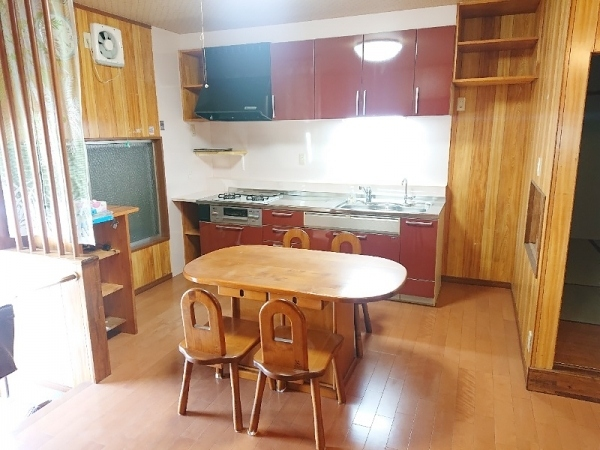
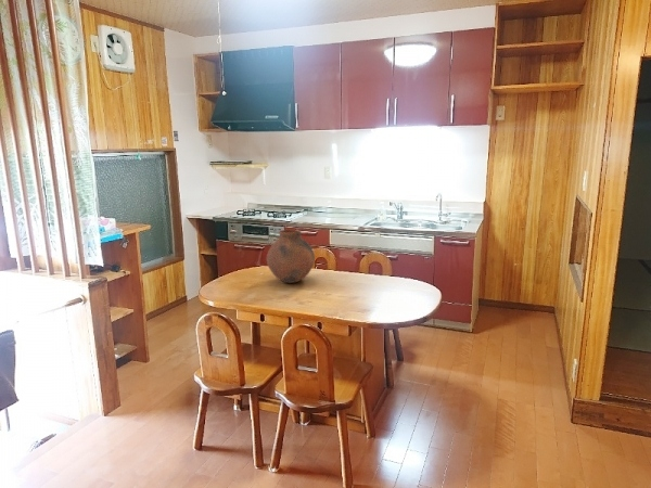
+ vase (290, 256)
